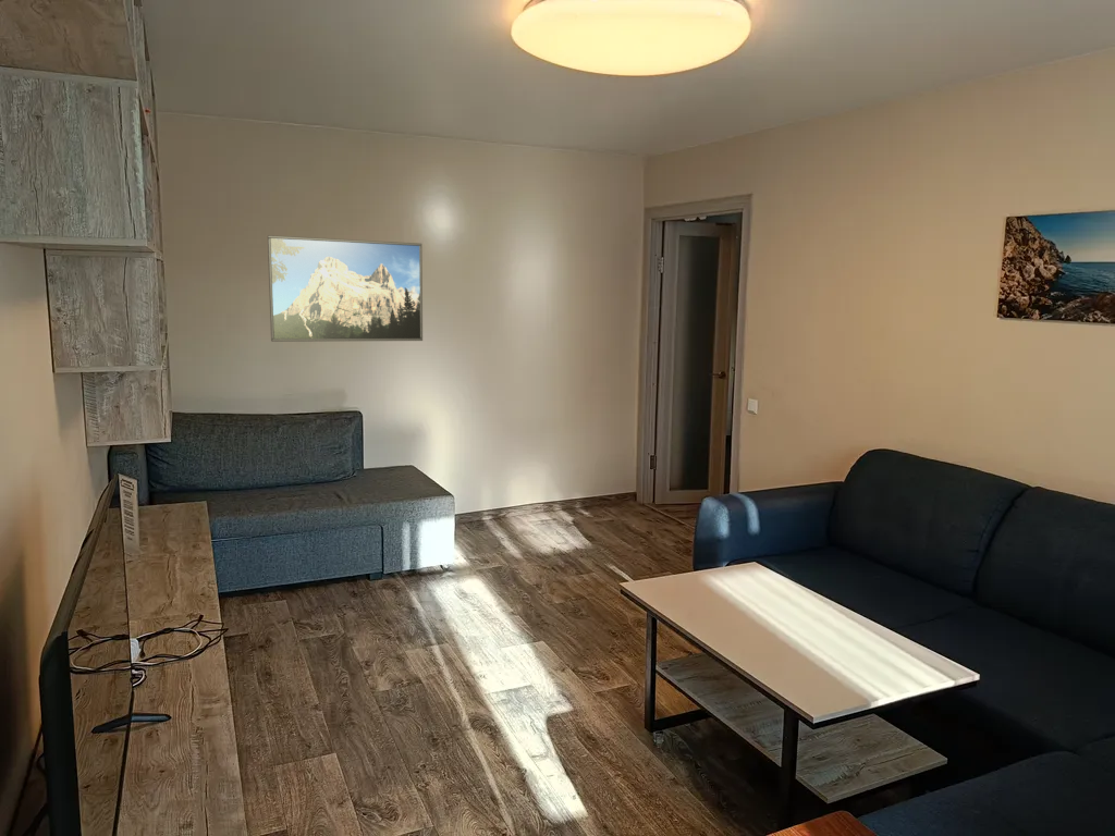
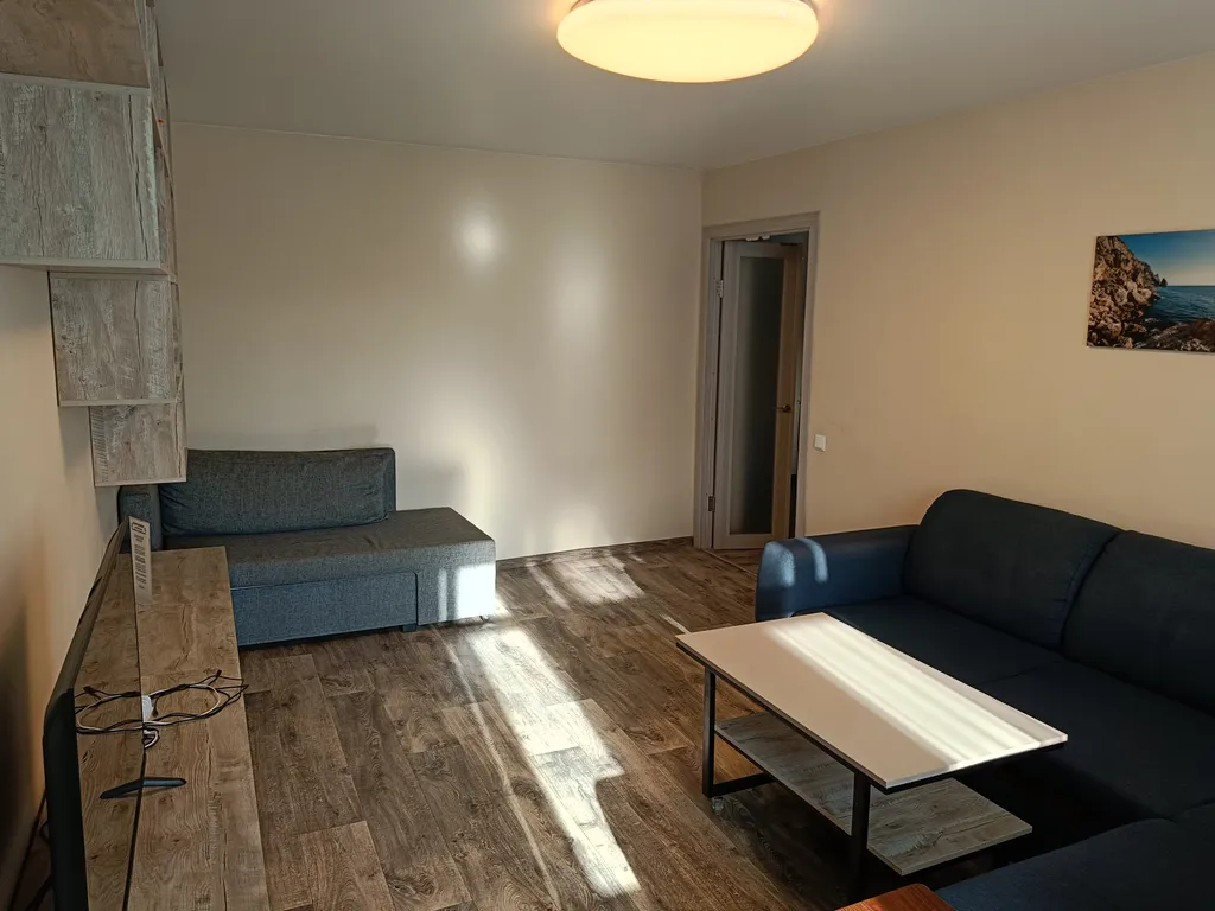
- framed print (348, 291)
